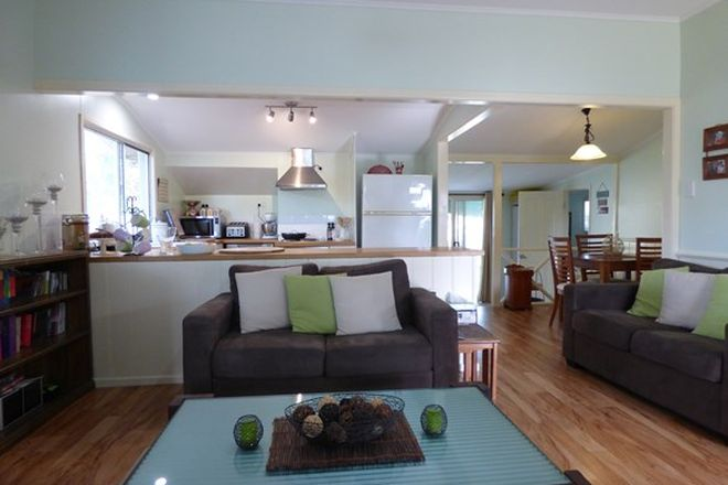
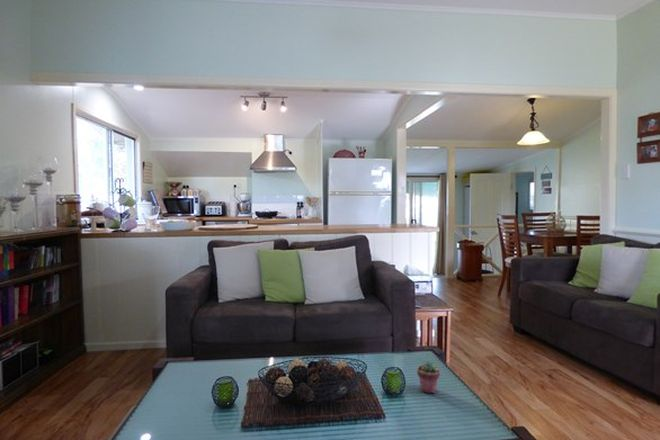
+ potted succulent (428, 375)
